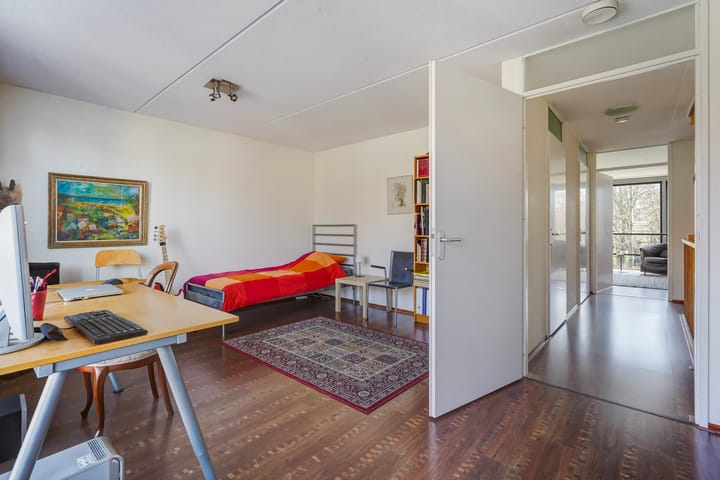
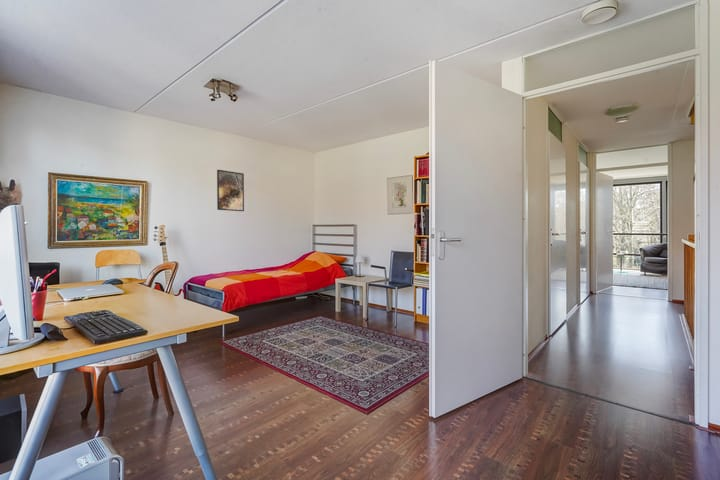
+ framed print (230, 191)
